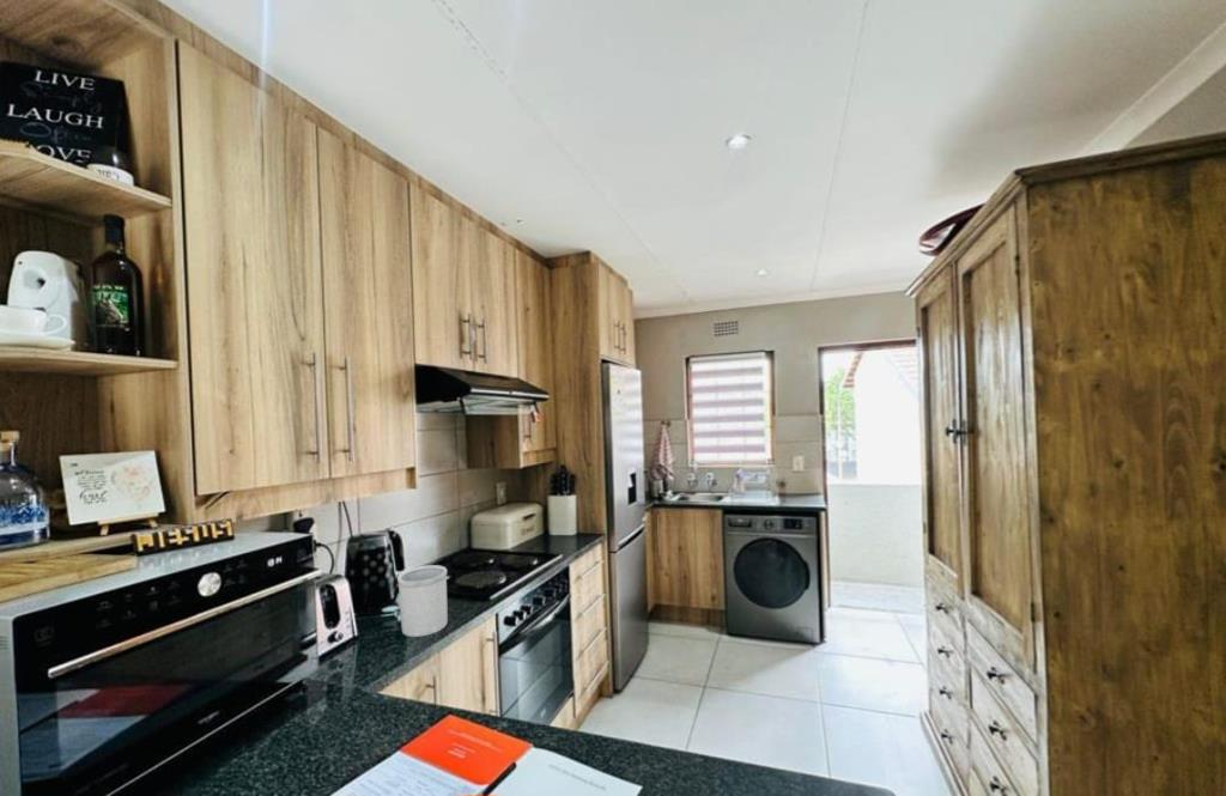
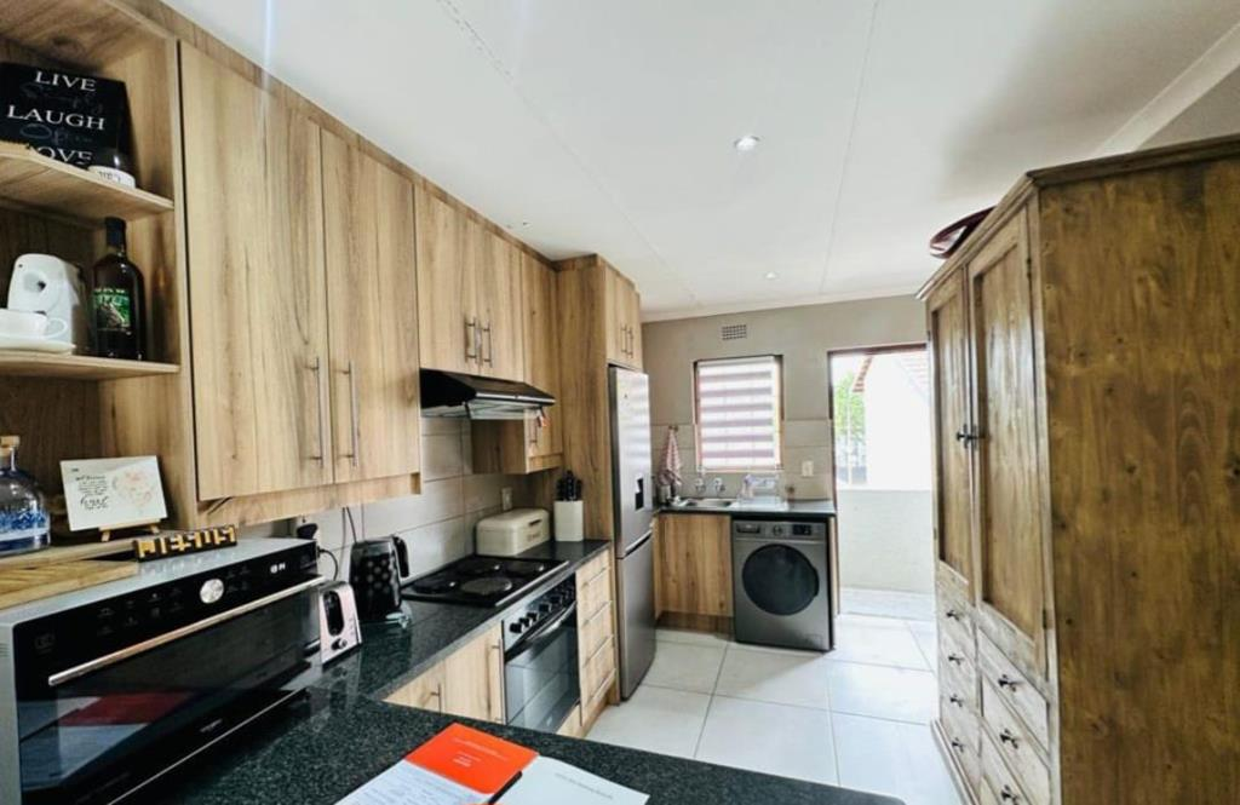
- utensil holder (423, 600)
